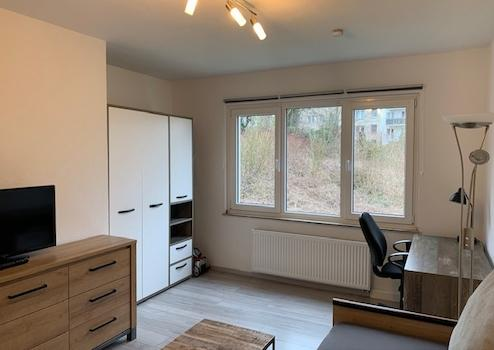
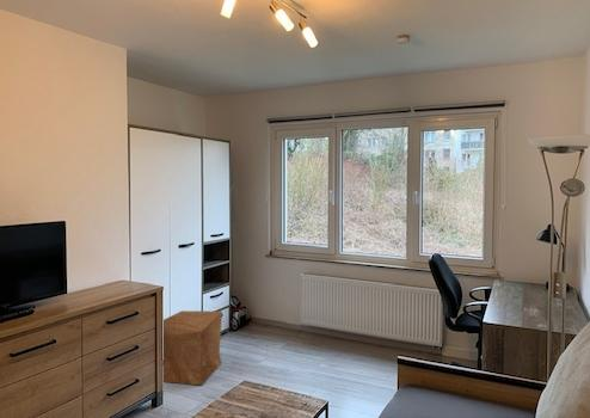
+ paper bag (190, 344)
